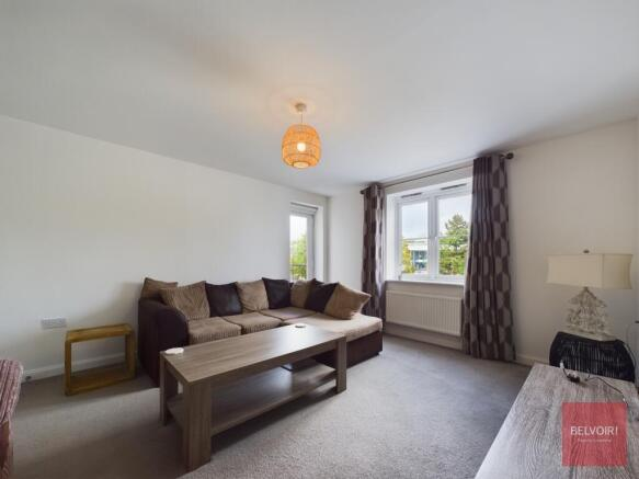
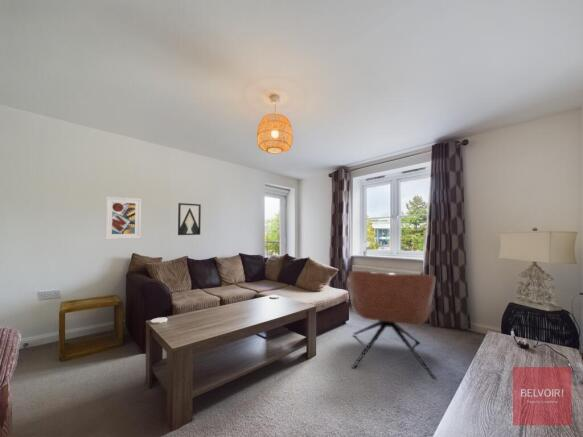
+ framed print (123, 218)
+ armchair (388, 309)
+ wall art (189, 219)
